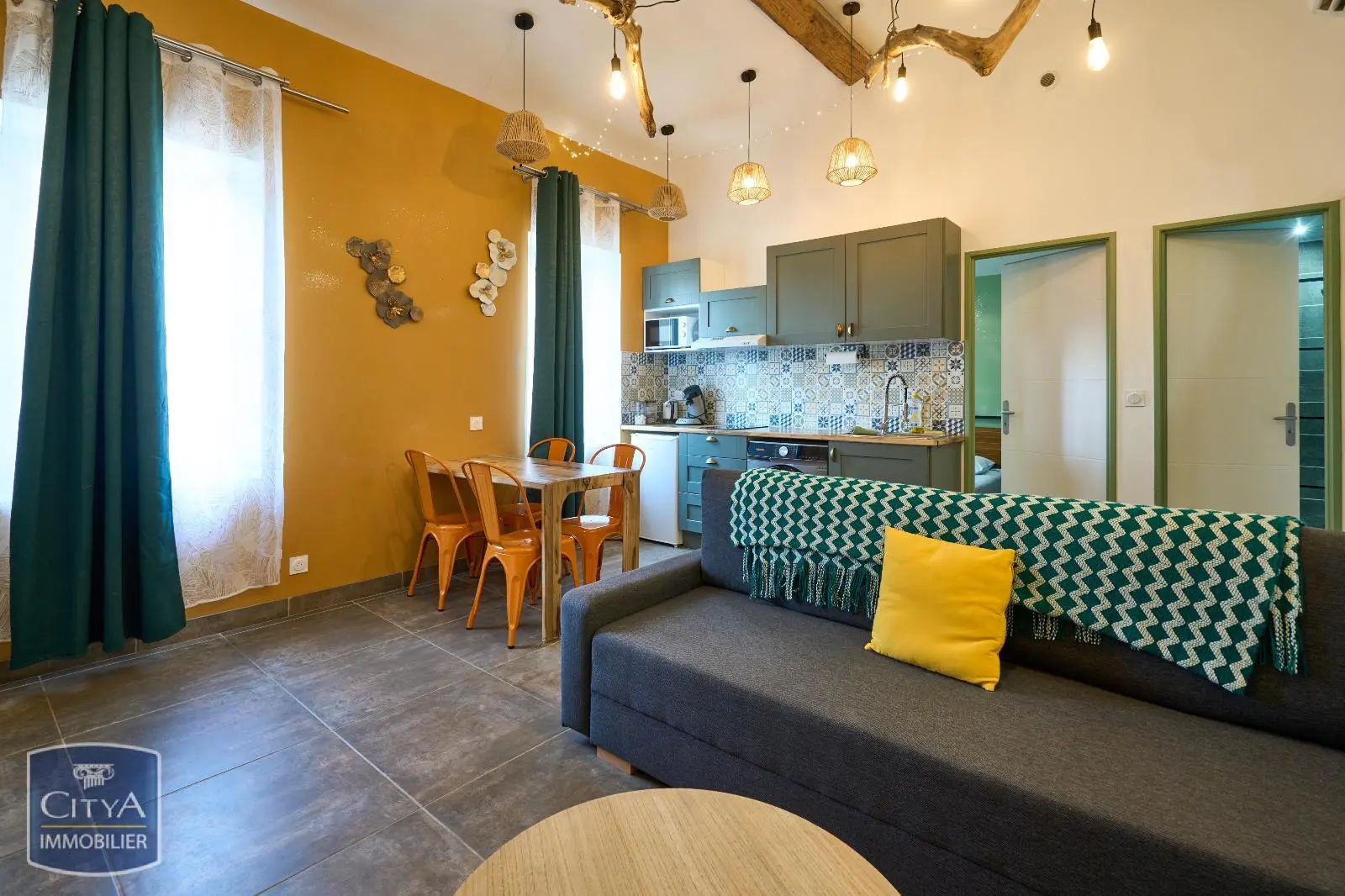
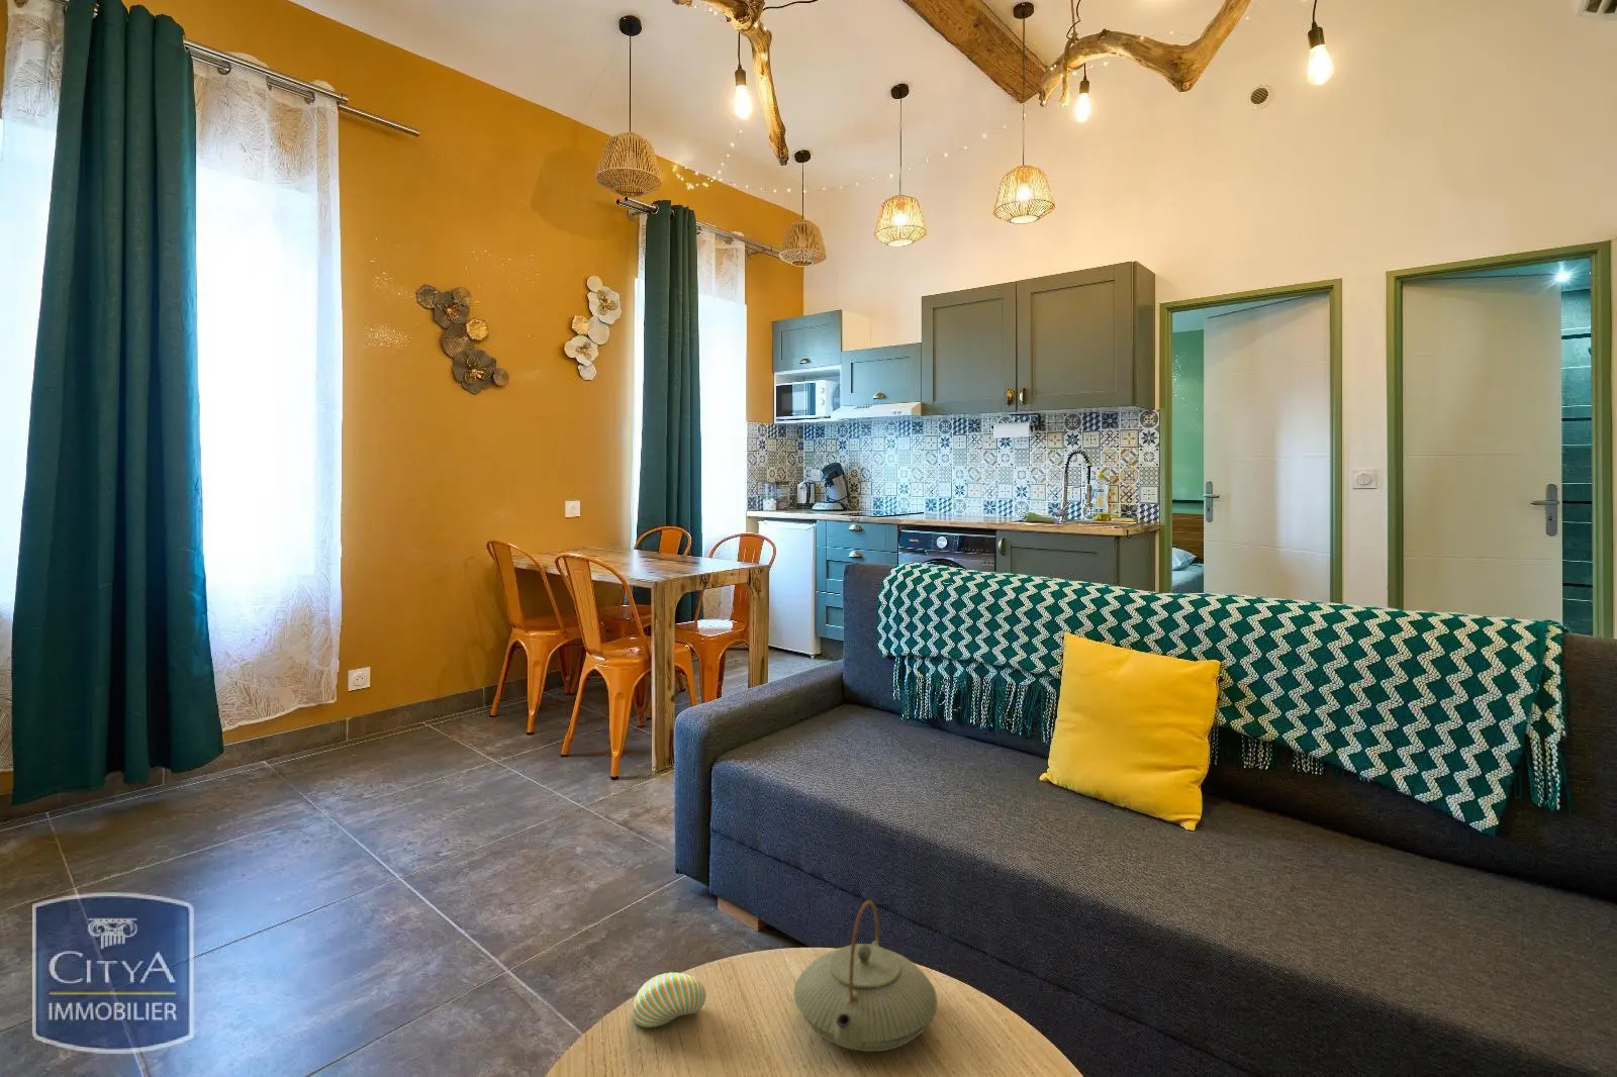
+ decorative egg (668, 993)
+ teapot (862, 968)
